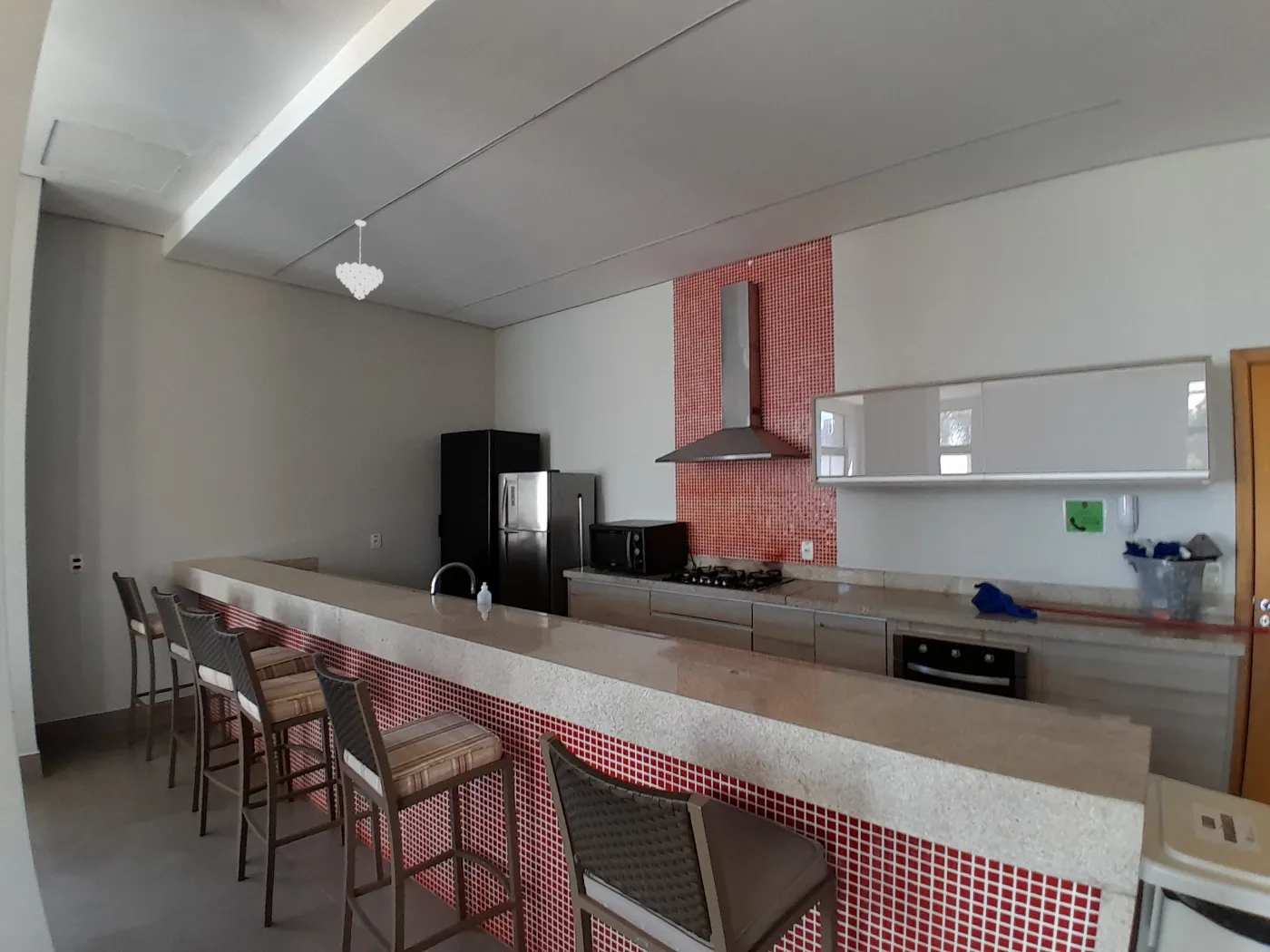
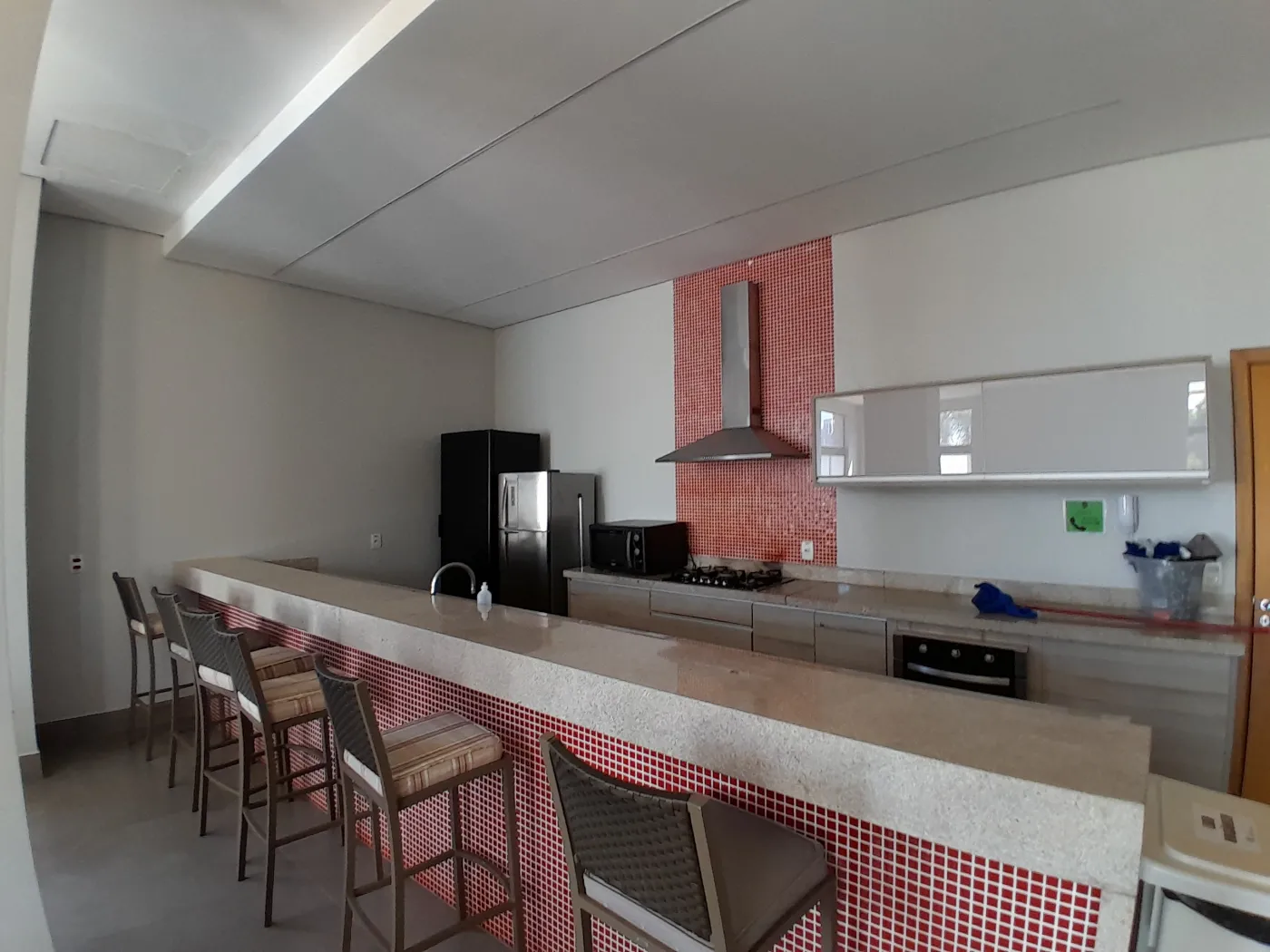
- pendant light (359, 260)
